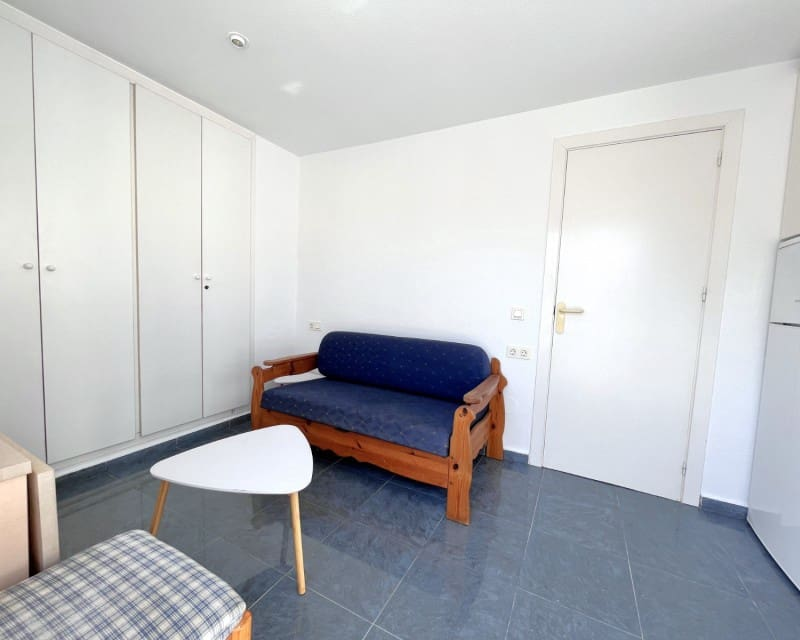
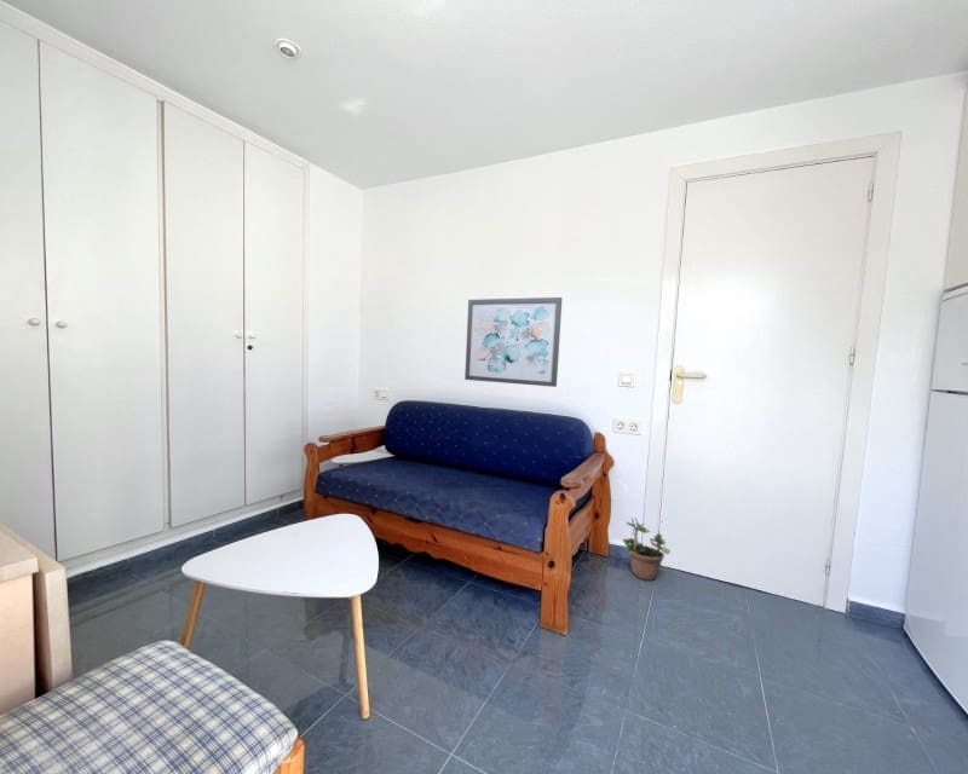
+ potted plant (645, 545)
+ wall art (509, 341)
